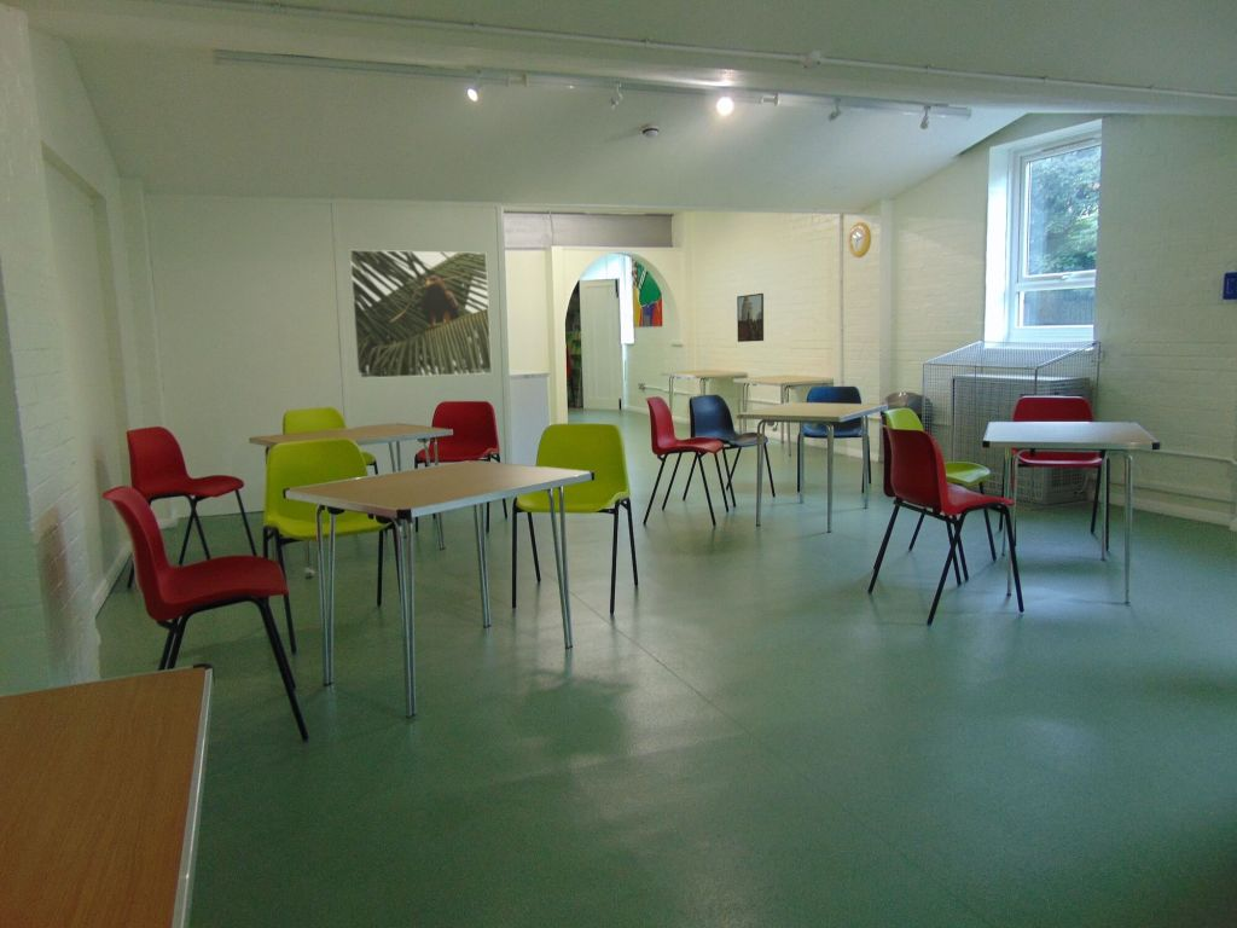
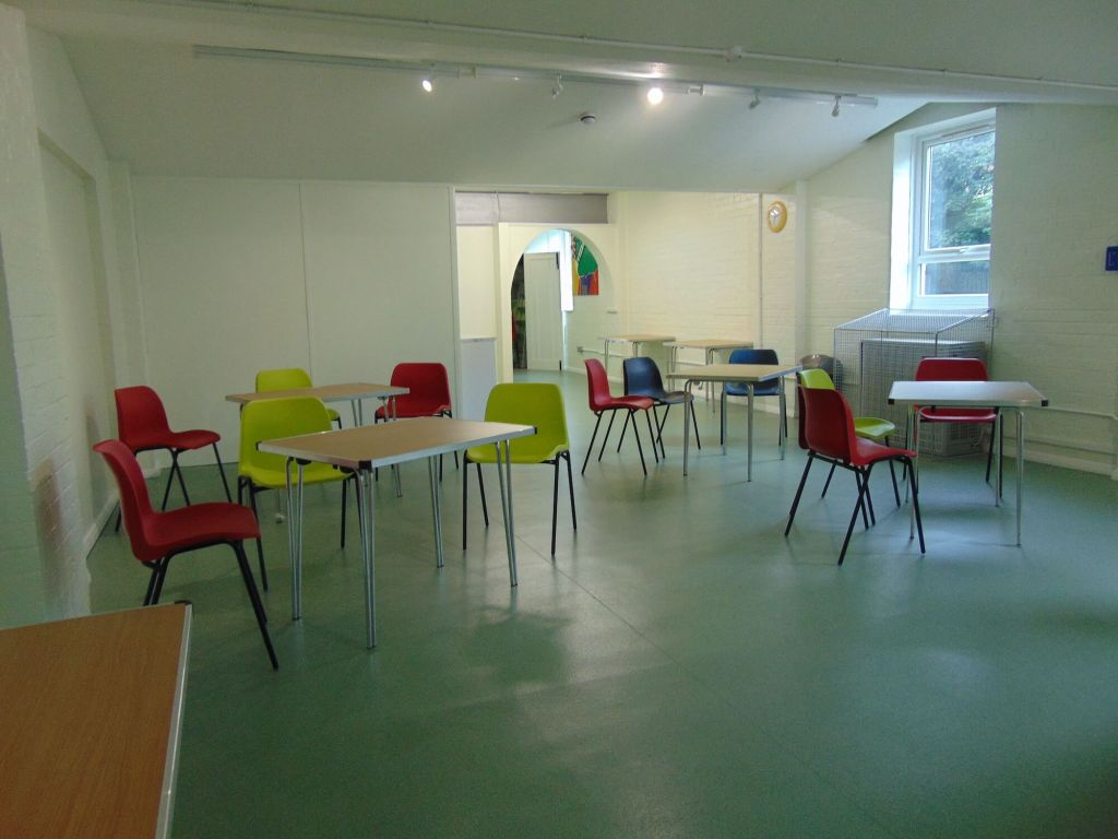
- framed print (750, 318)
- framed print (423, 314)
